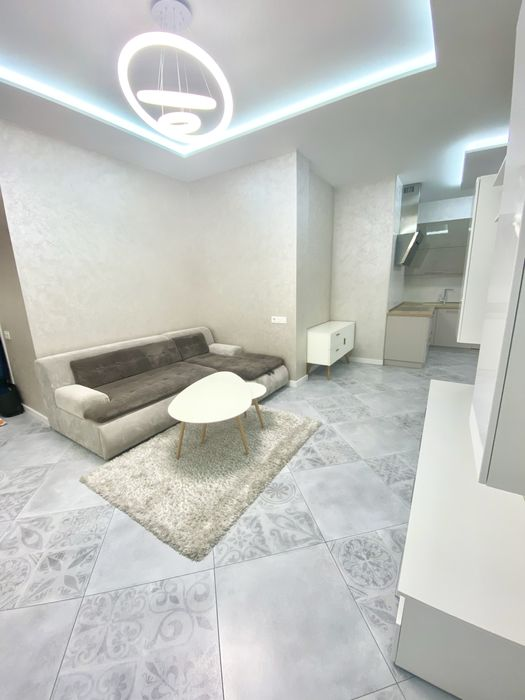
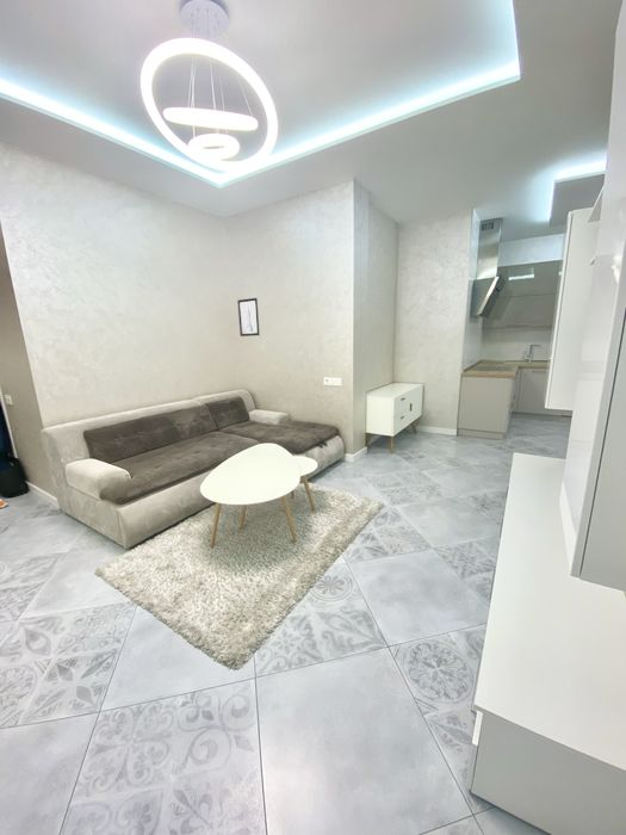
+ wall art (248, 317)
